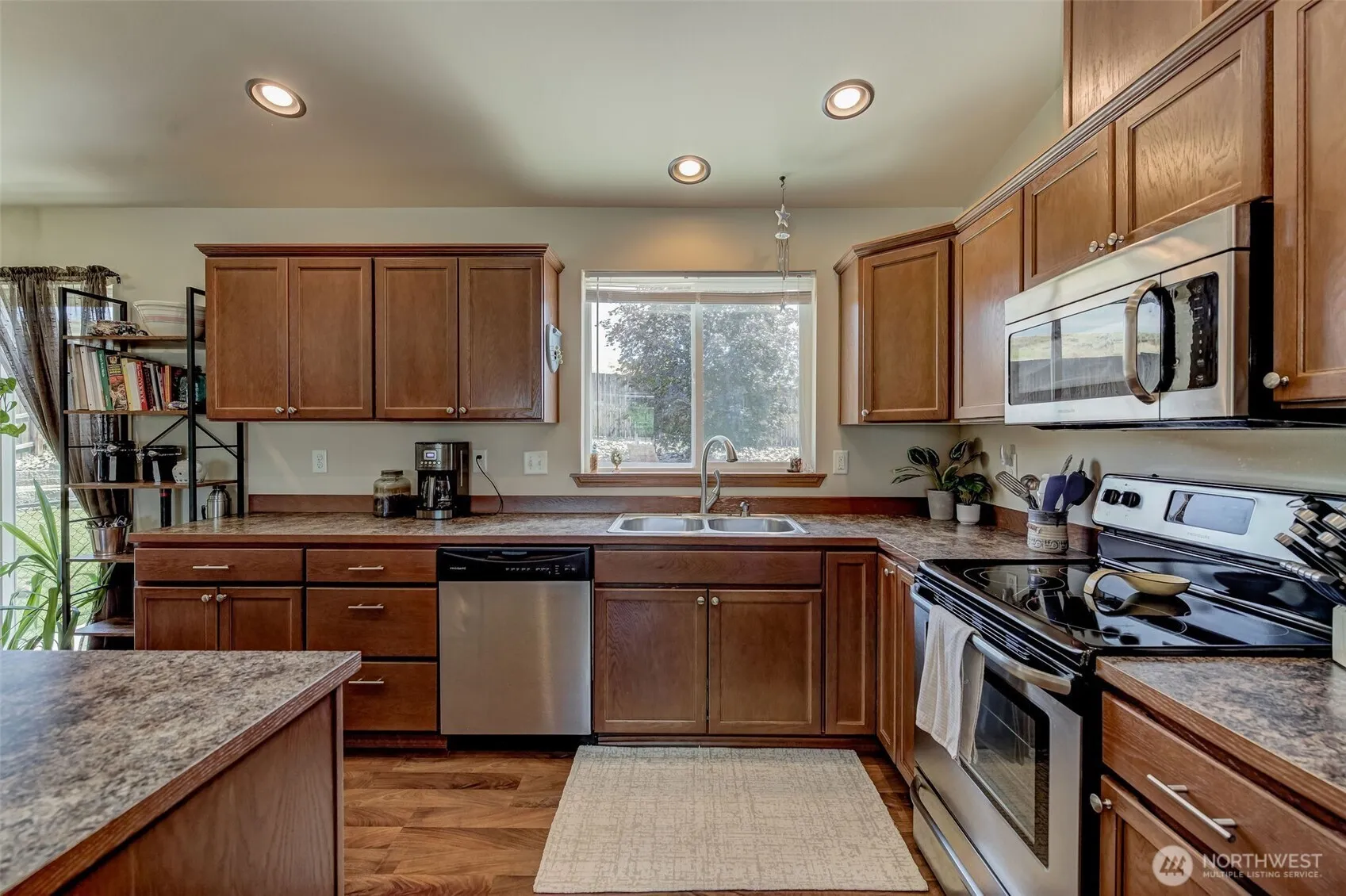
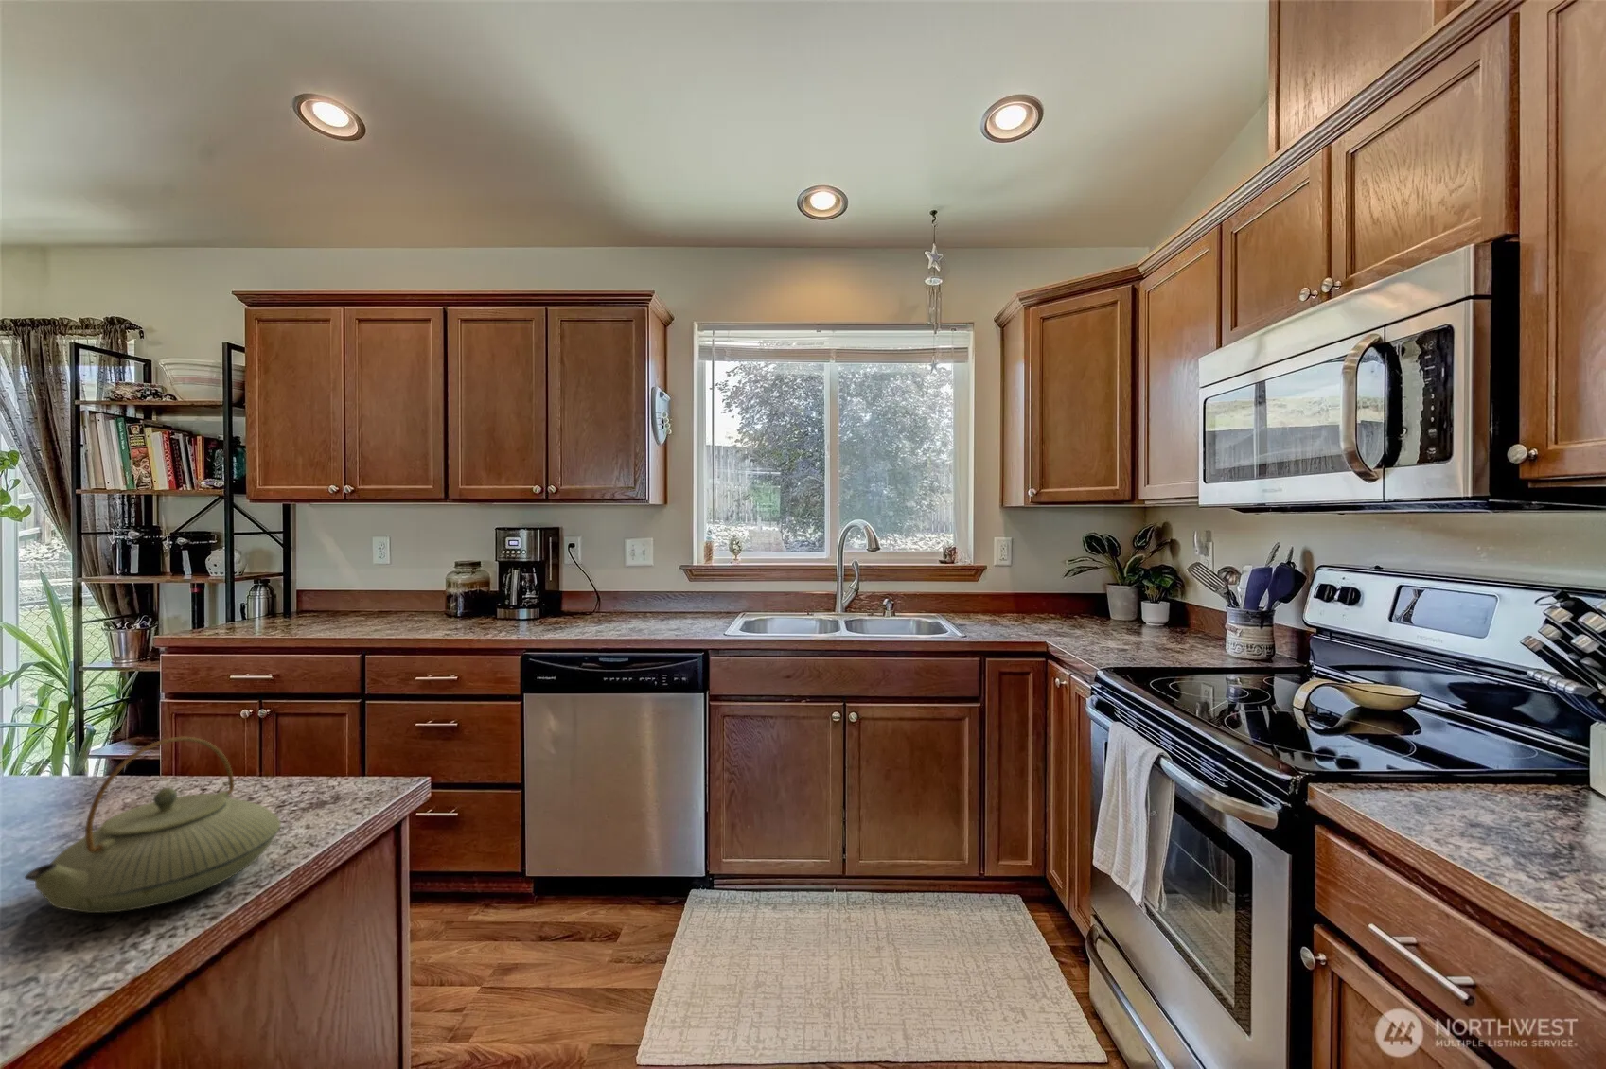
+ teapot (154, 815)
